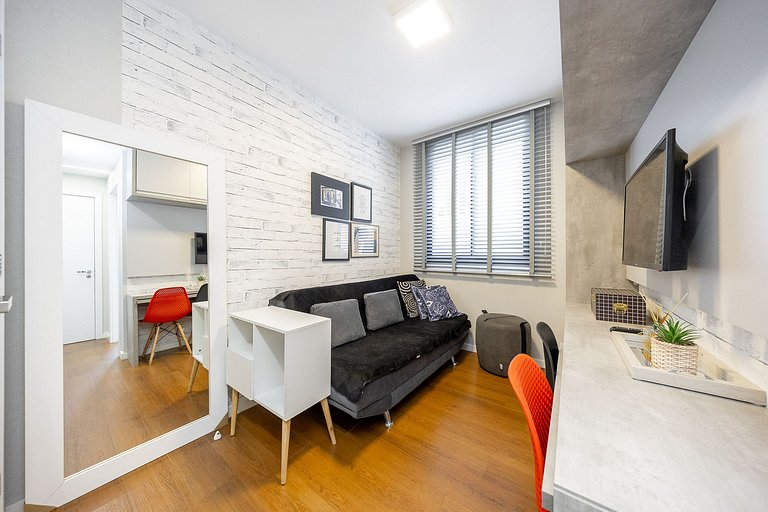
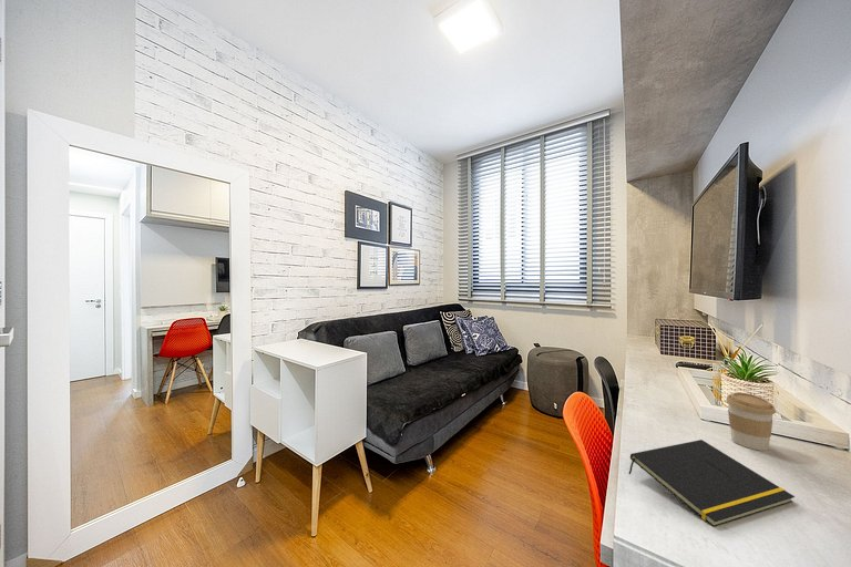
+ coffee cup (749, 420)
+ notepad (706, 476)
